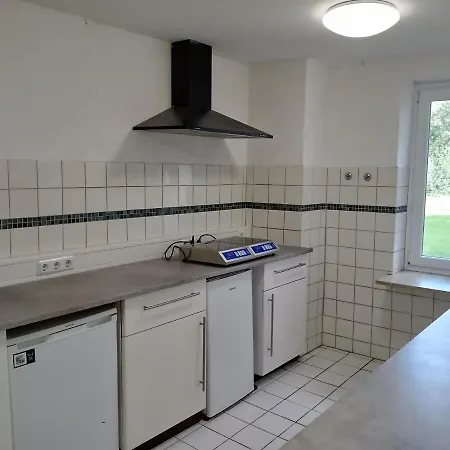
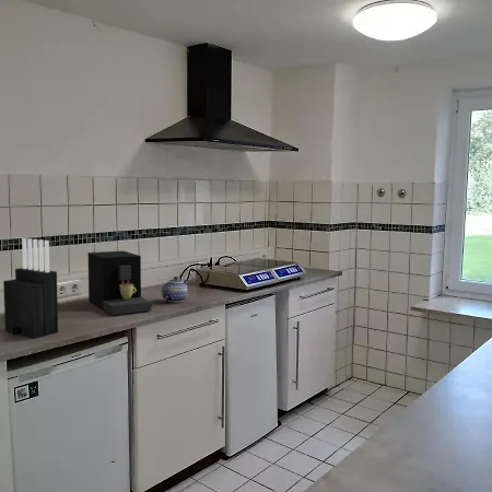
+ coffee maker (118, 281)
+ knife block (27, 286)
+ teapot (175, 289)
